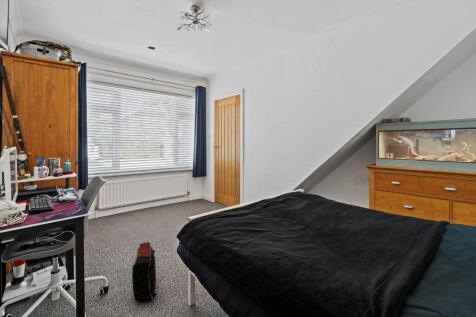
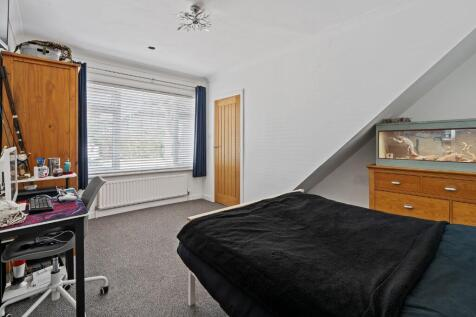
- backpack (146, 268)
